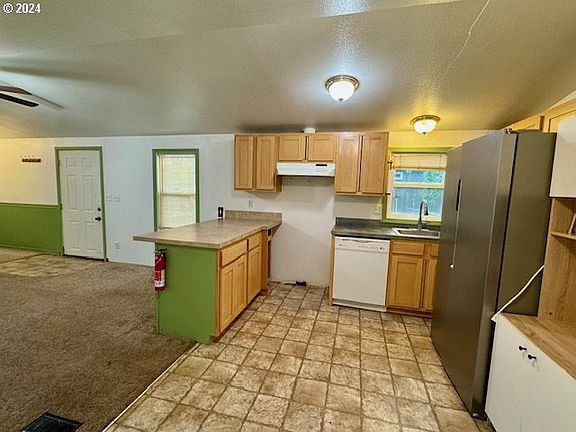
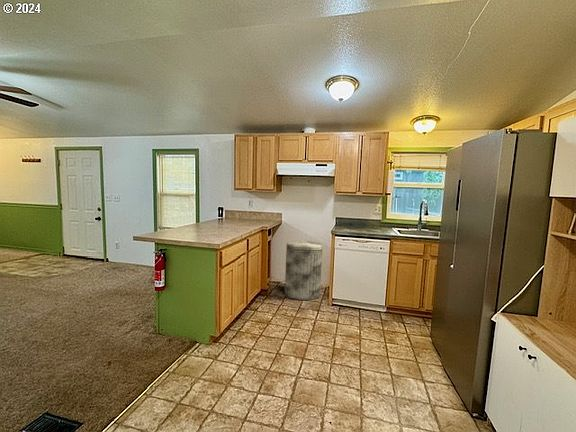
+ trash can (303, 267)
